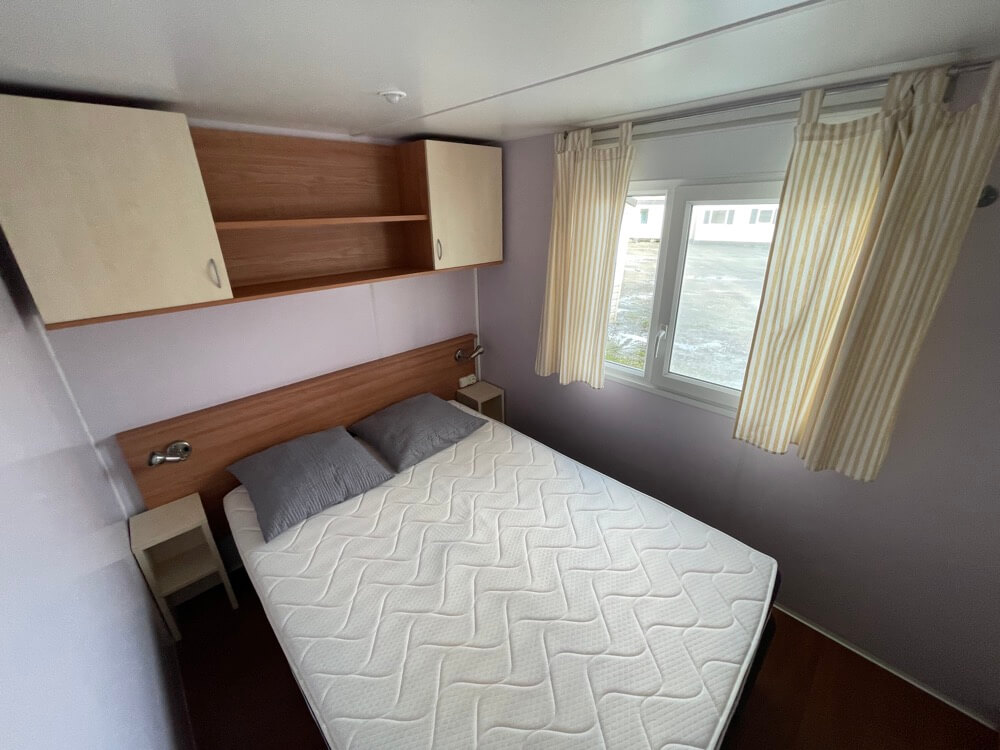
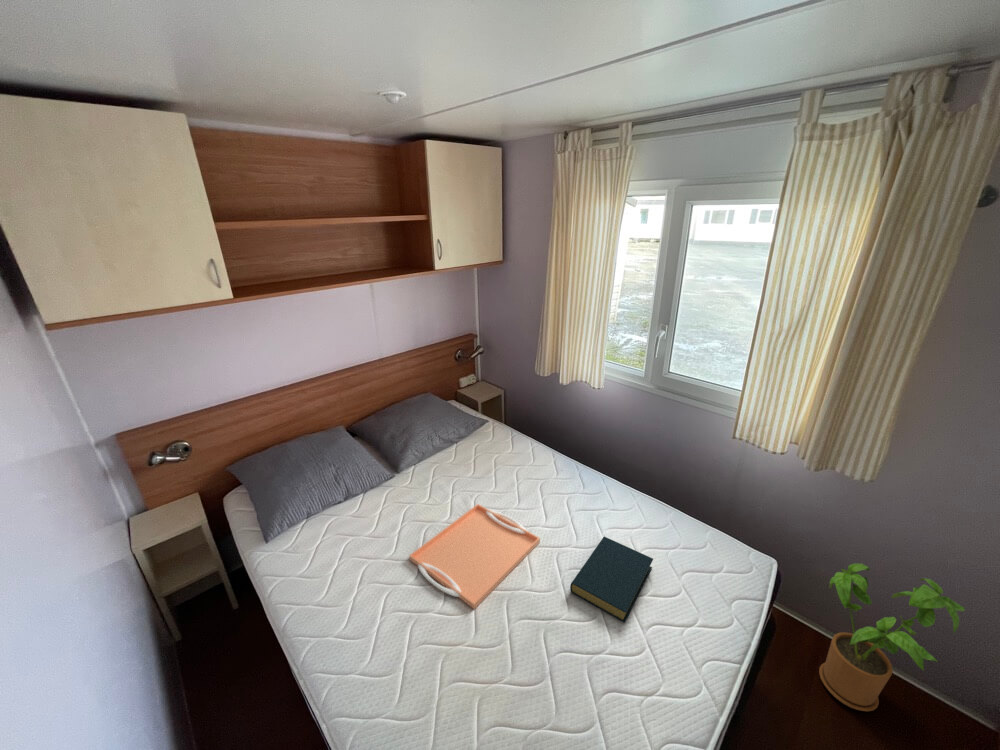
+ serving tray (476, 548)
+ hardback book (612, 574)
+ house plant (875, 643)
